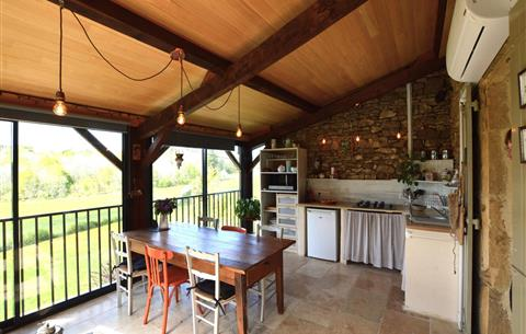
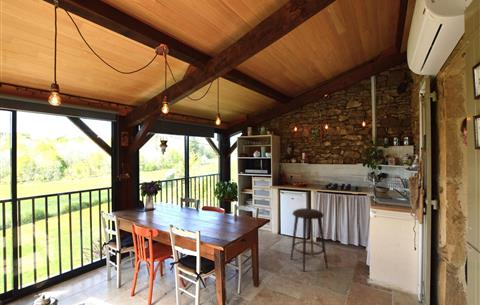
+ stool (310, 237)
